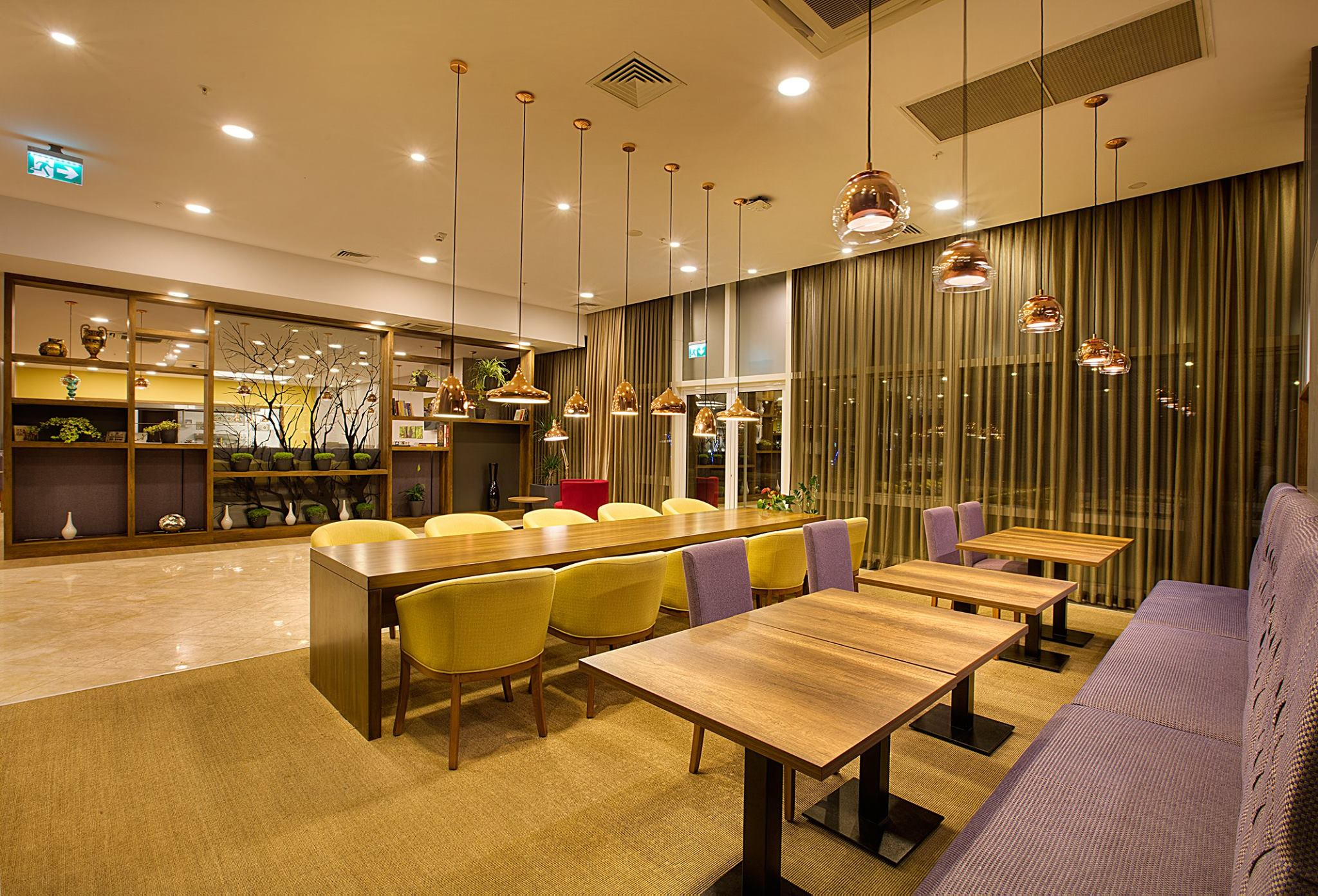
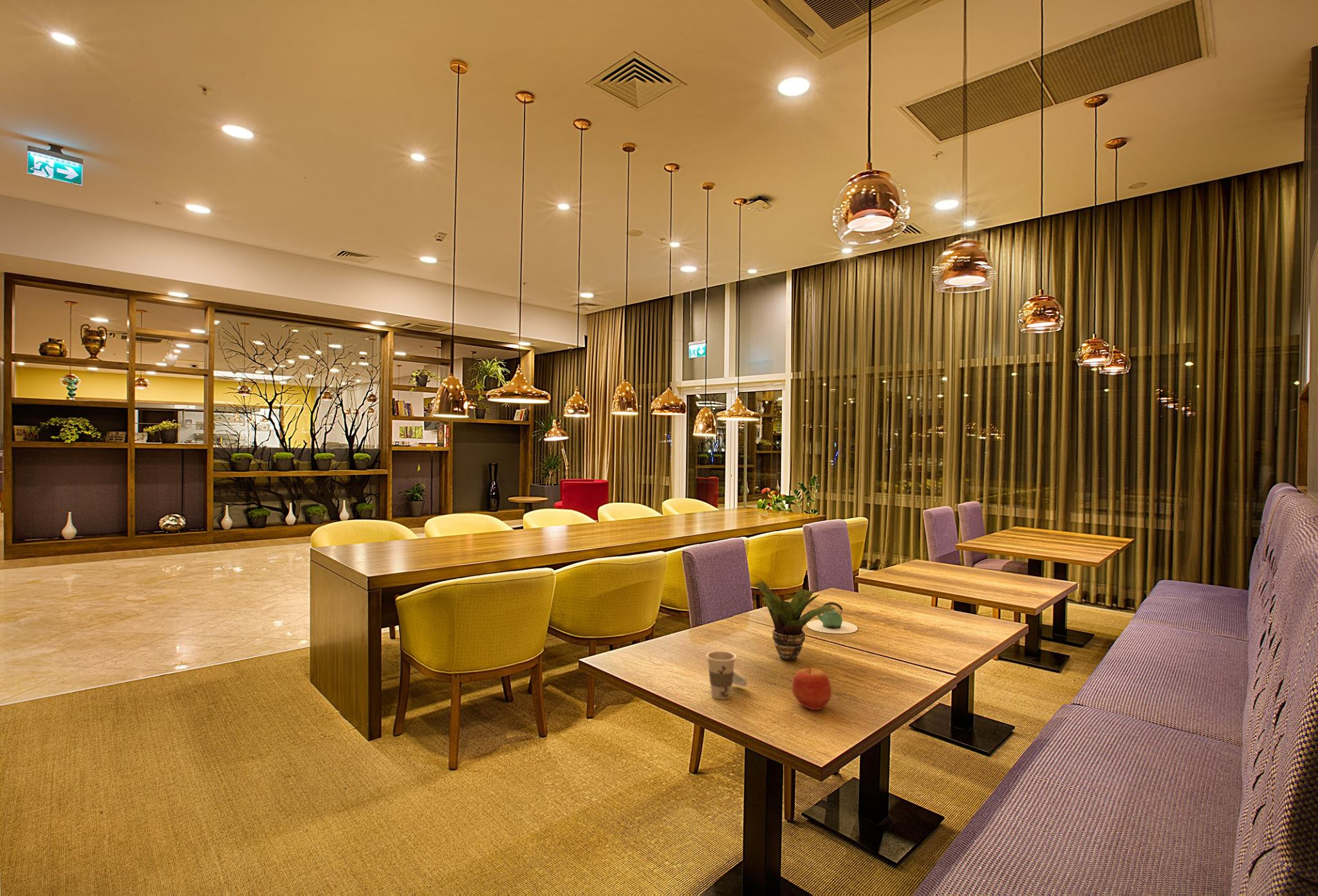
+ teapot (831, 614)
+ potted plant (788, 622)
+ apple (812, 685)
+ cup (726, 673)
